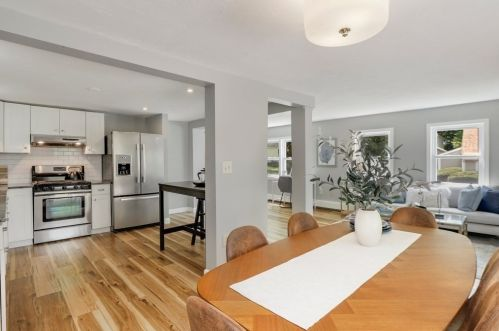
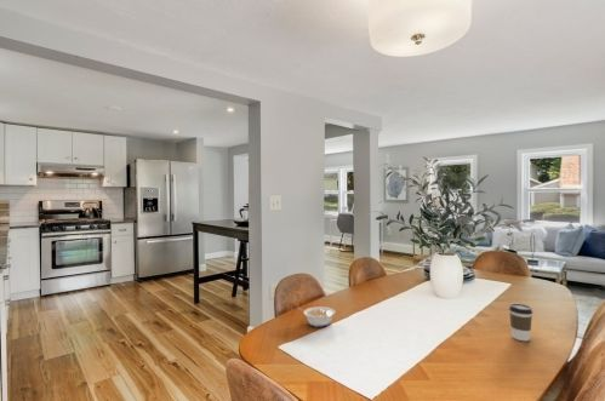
+ coffee cup (520, 321)
+ legume (318, 316)
